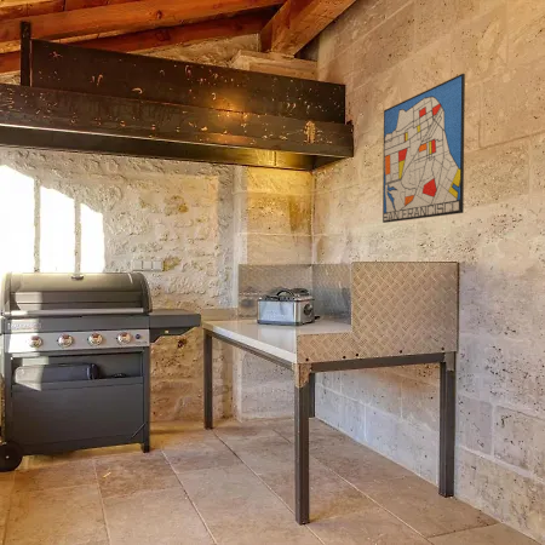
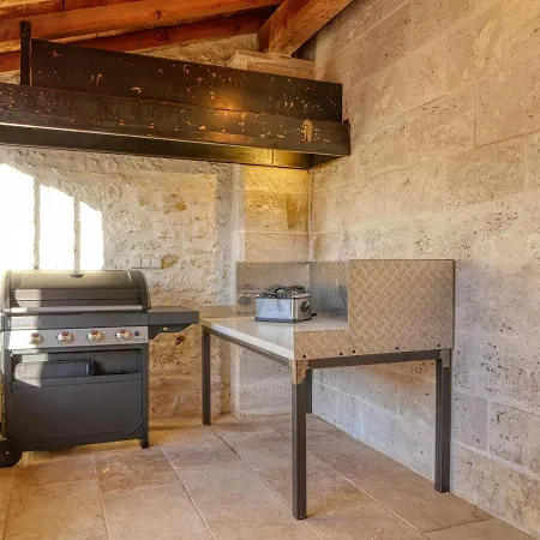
- wall art (419, 156)
